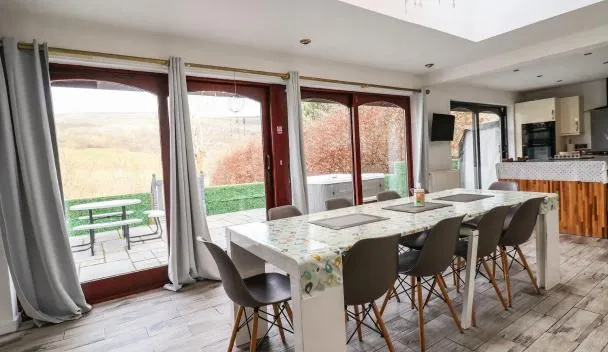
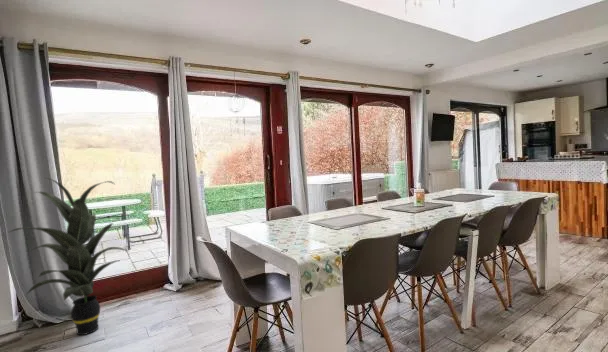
+ indoor plant (73, 254)
